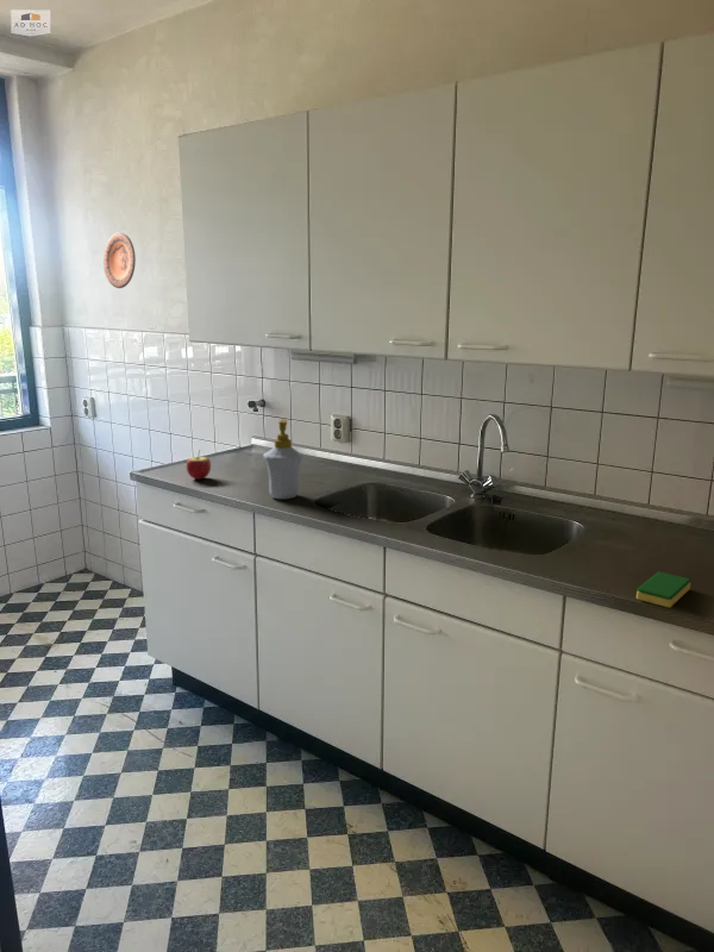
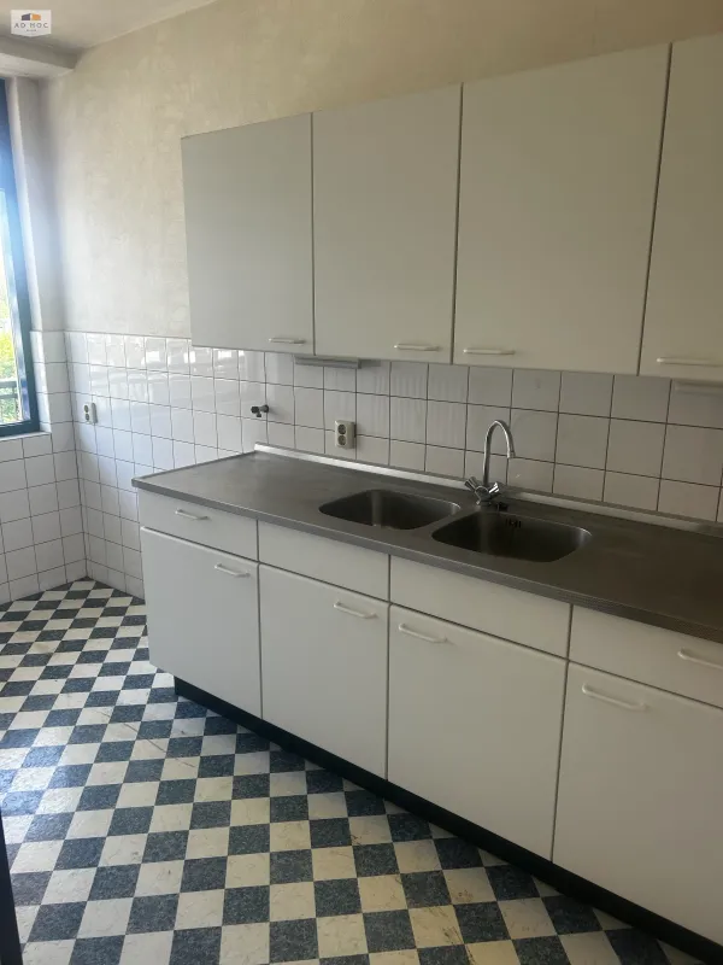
- decorative plate (119, 261)
- dish sponge (664, 588)
- apple (198, 464)
- soap bottle (282, 458)
